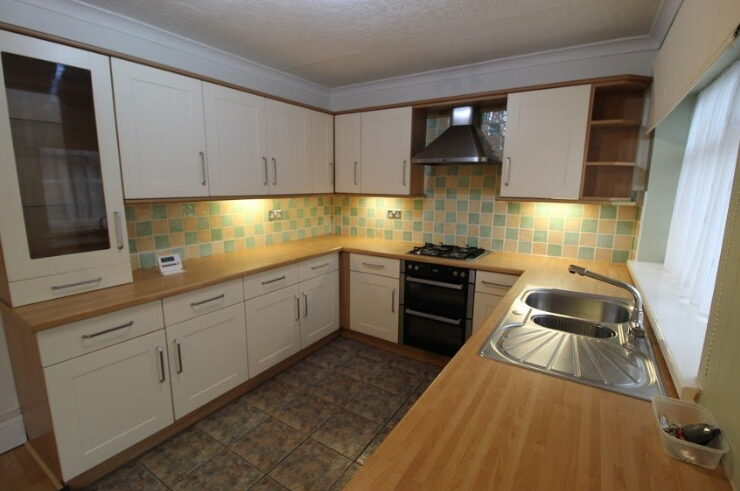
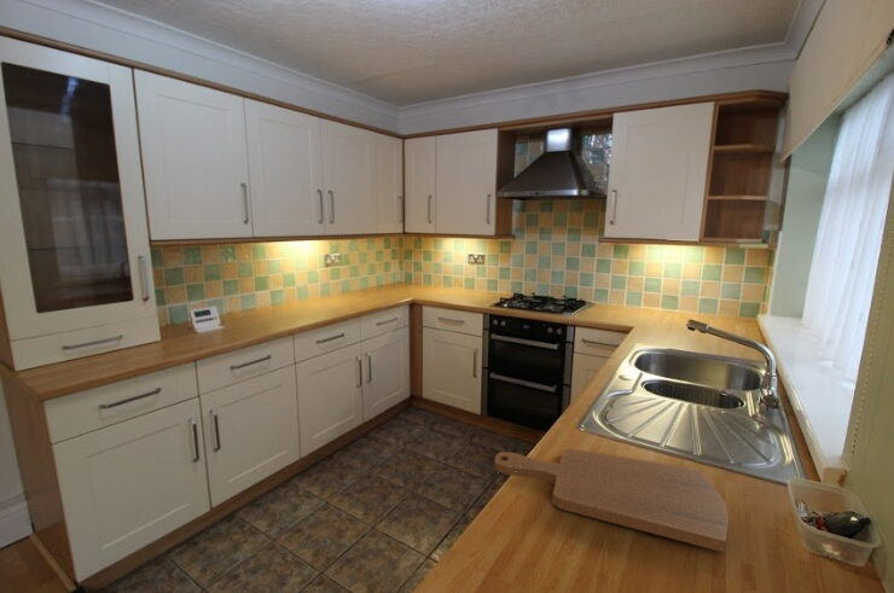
+ cutting board (617, 486)
